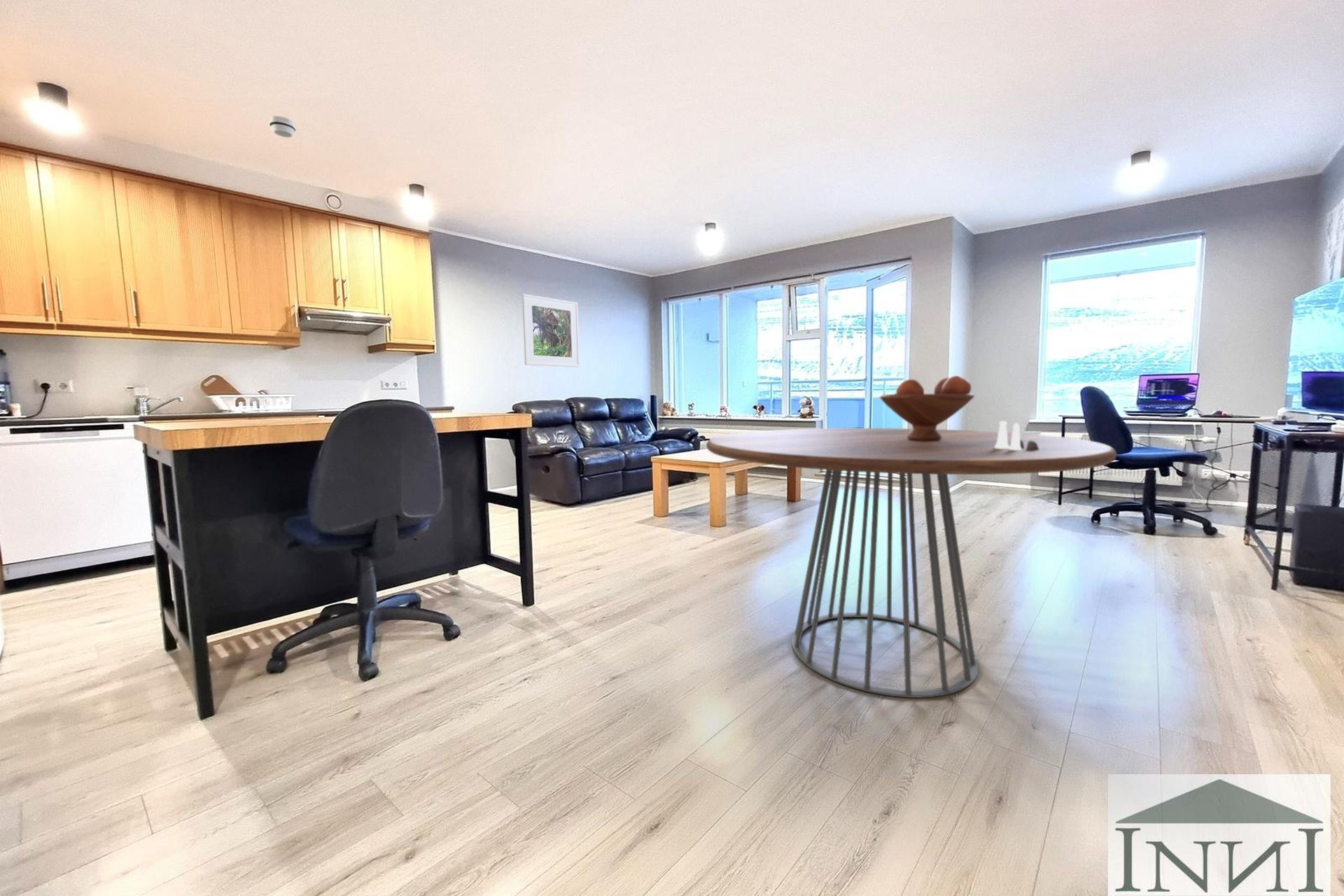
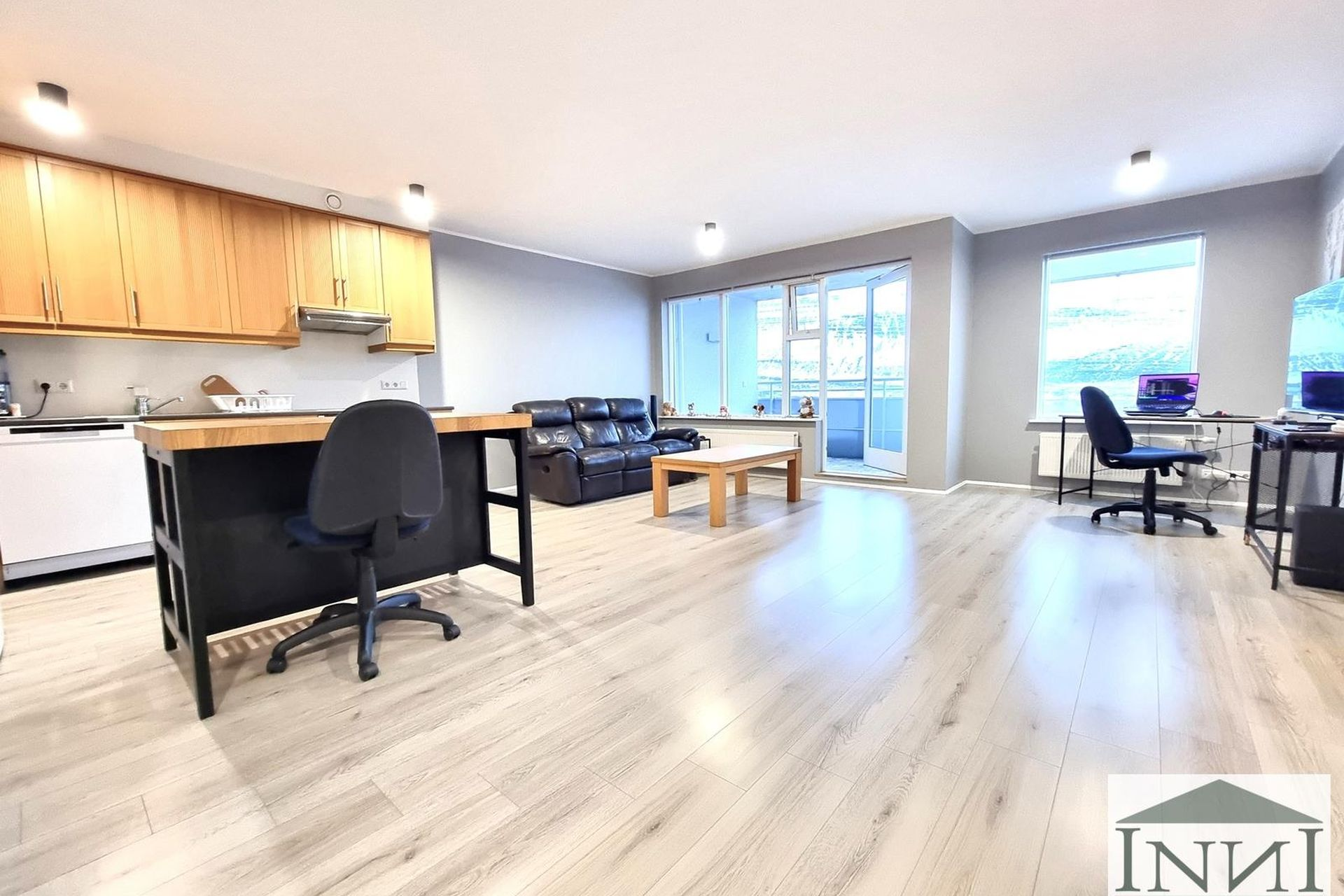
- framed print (552, 332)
- salt and pepper shaker set (1012, 434)
- dining table (888, 546)
- smoke detector (282, 127)
- fruit bowl (925, 407)
